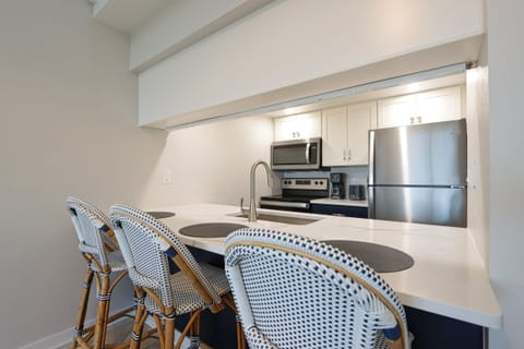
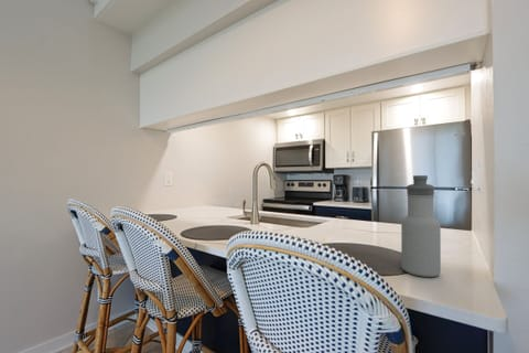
+ water bottle (420, 223)
